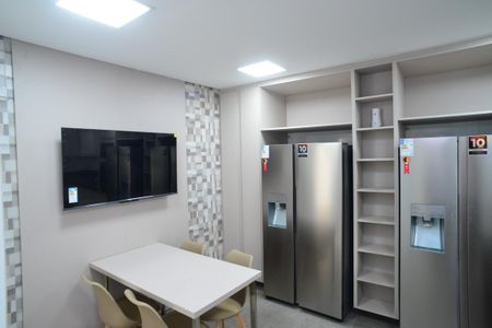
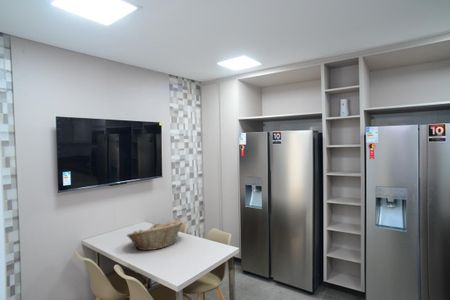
+ fruit basket (156, 233)
